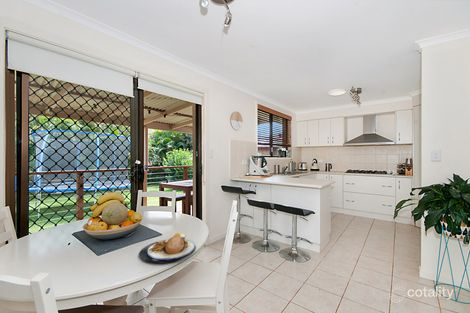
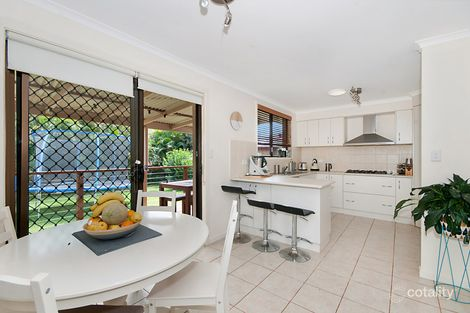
- plate (168, 242)
